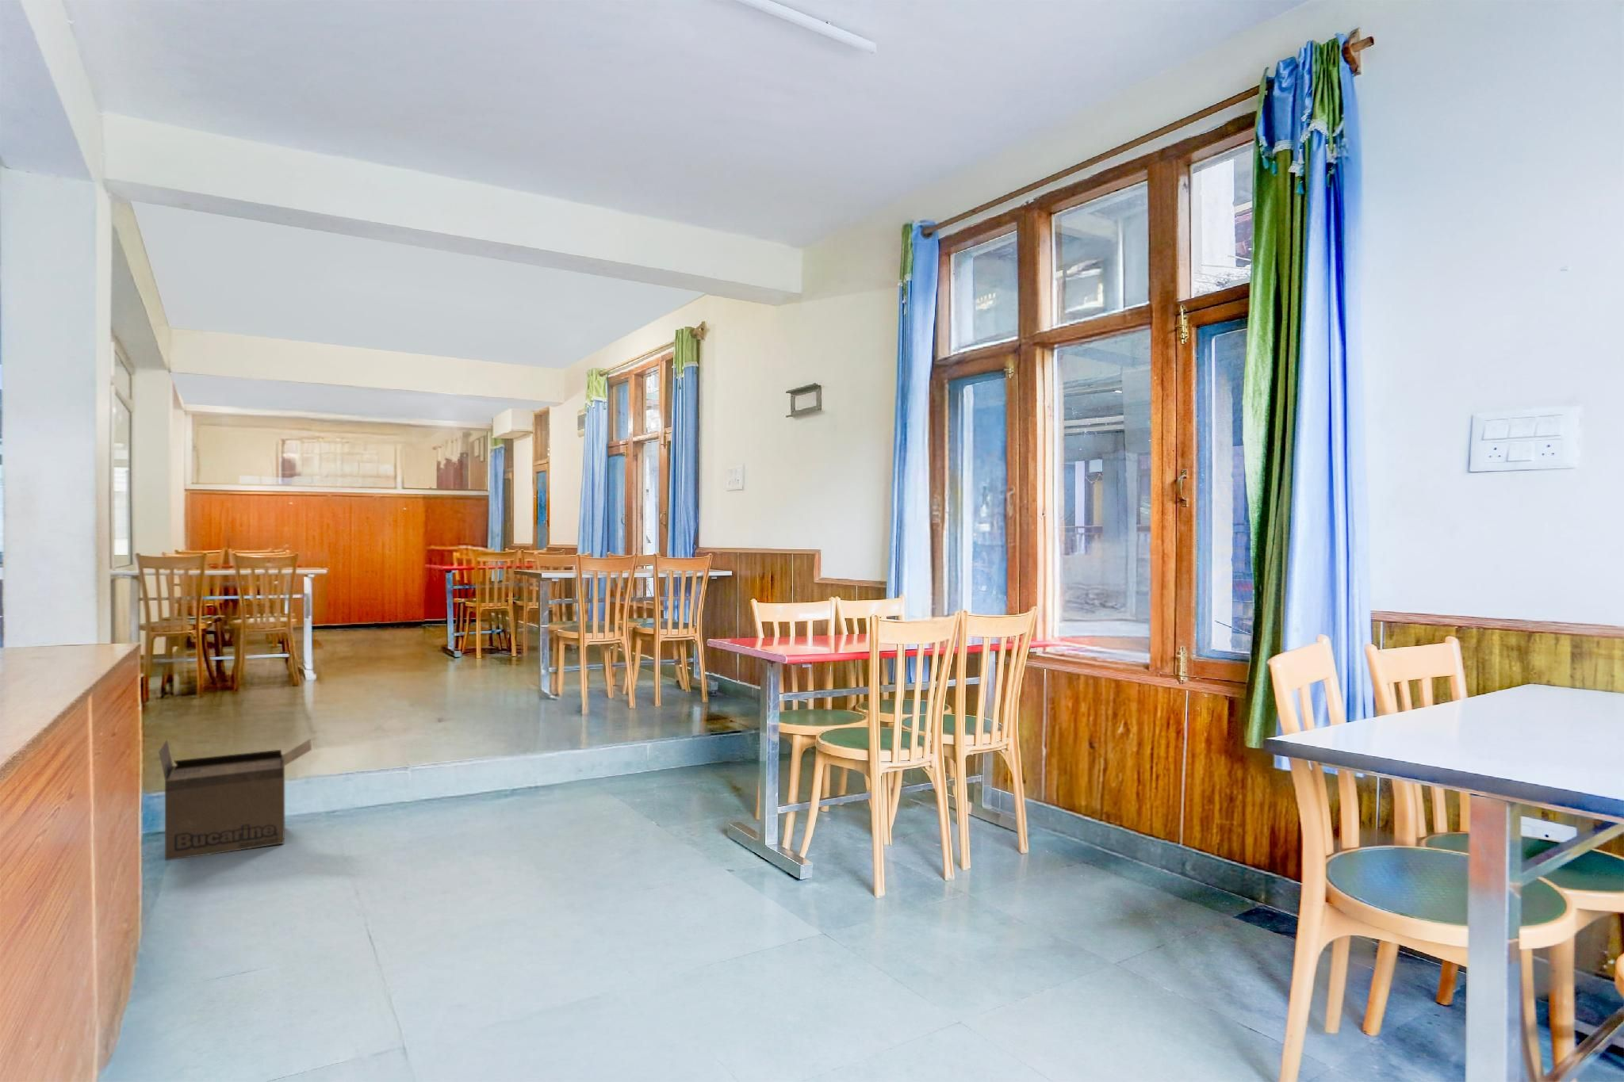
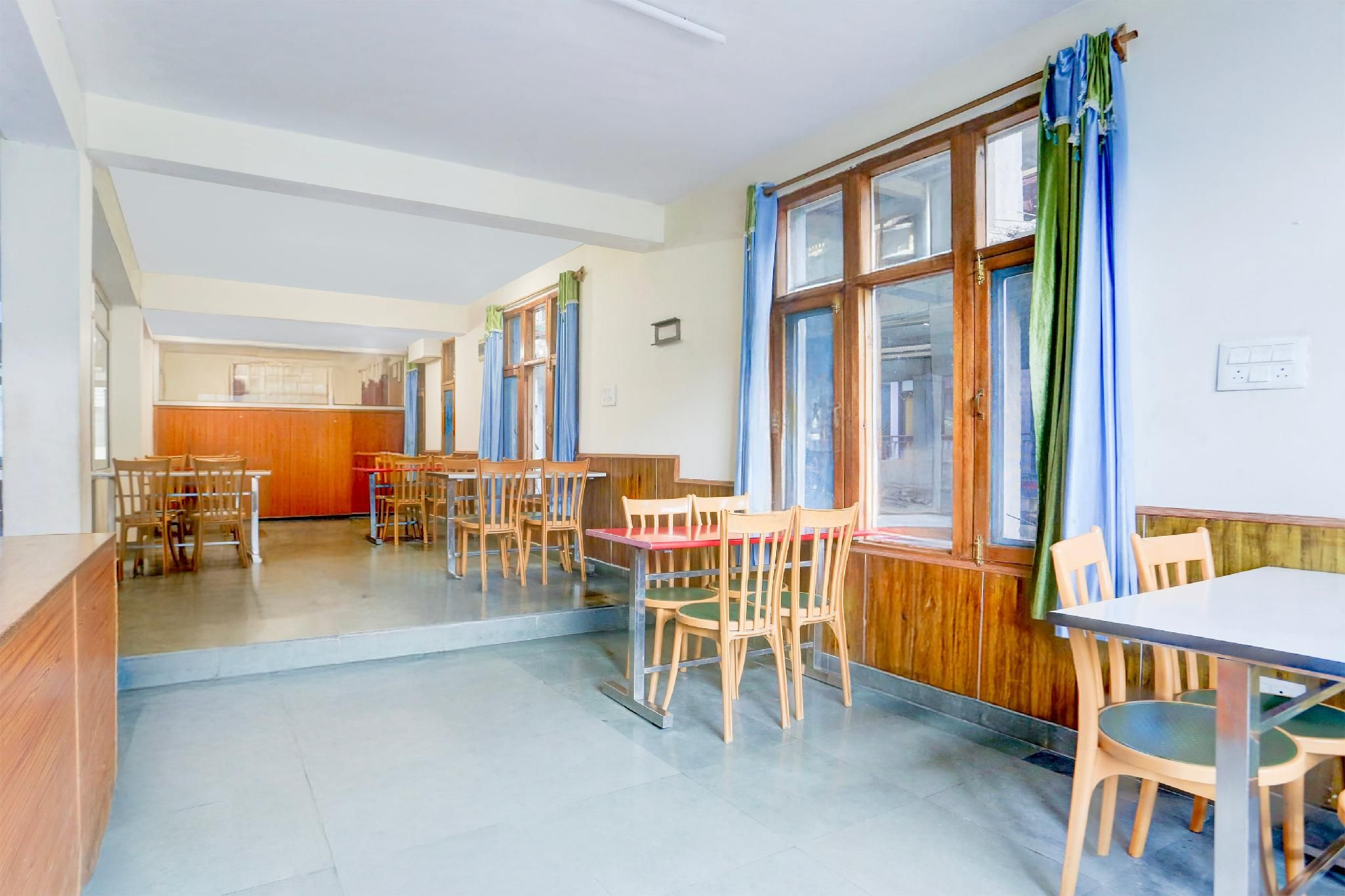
- cardboard box (239, 789)
